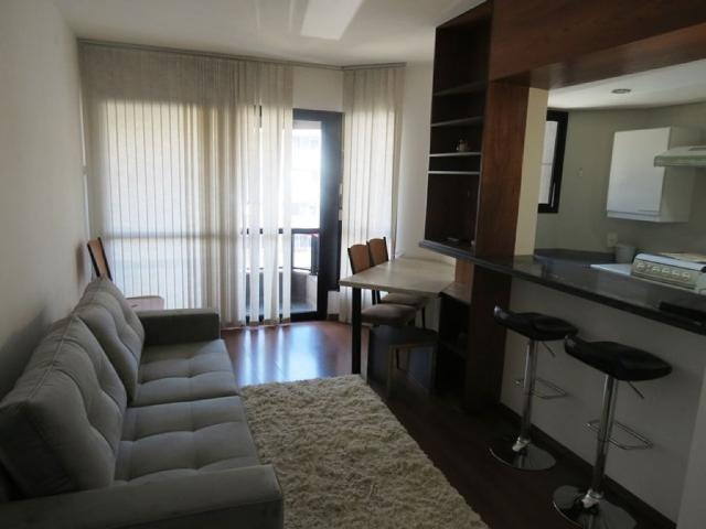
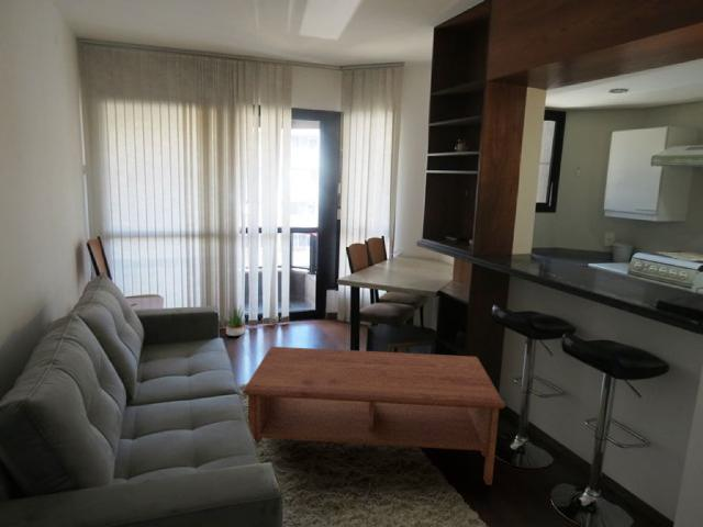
+ coffee table (370, 408)
+ potted plant (235, 319)
